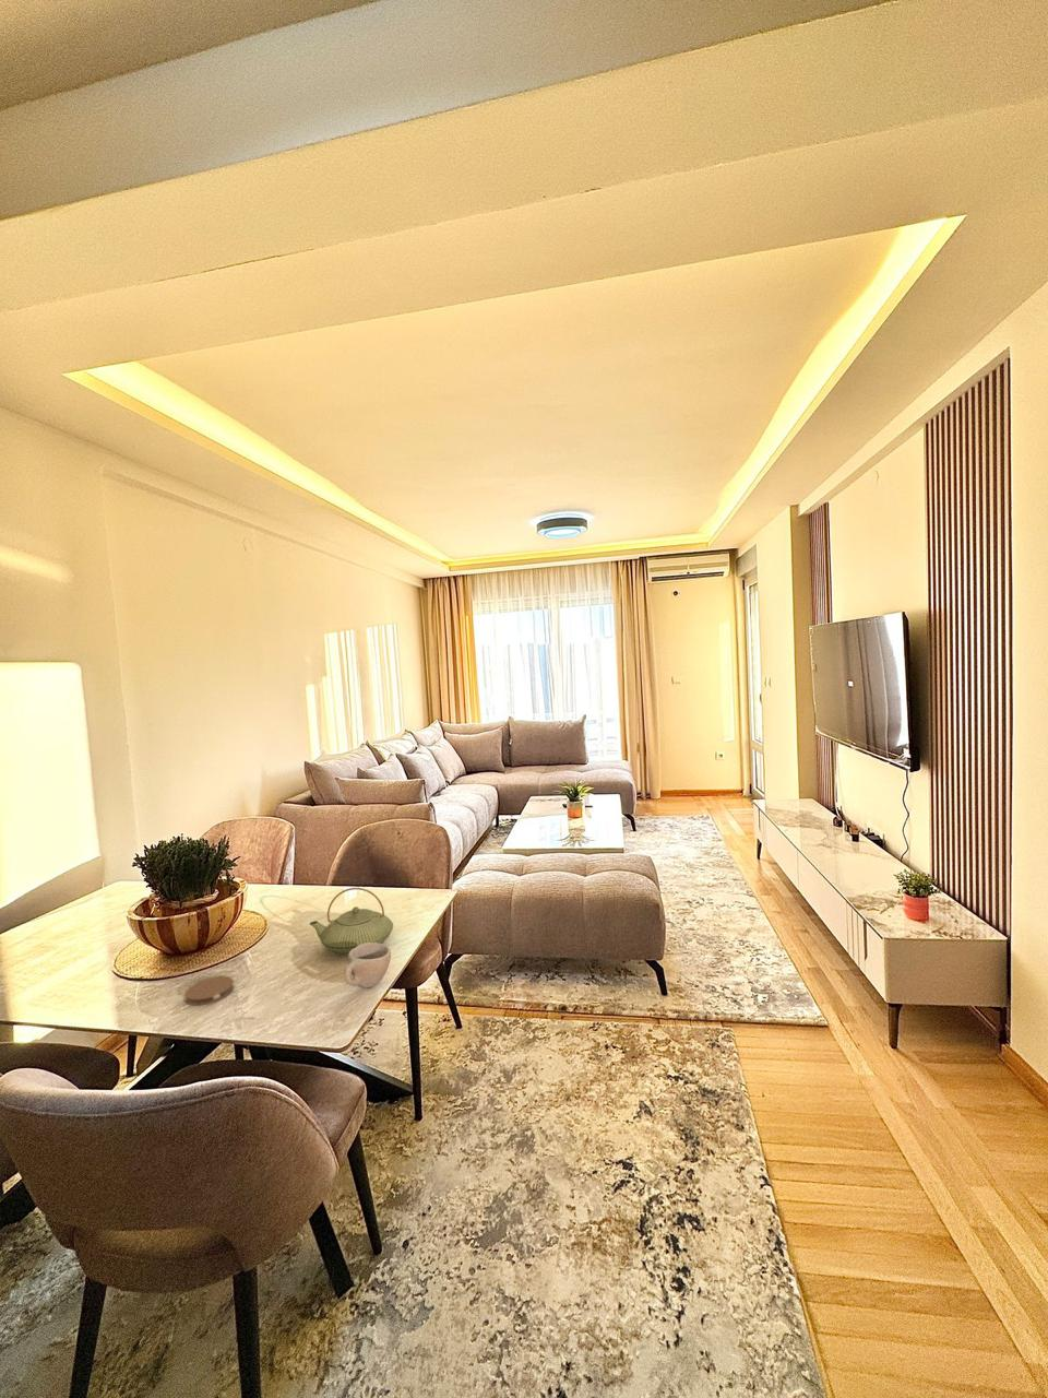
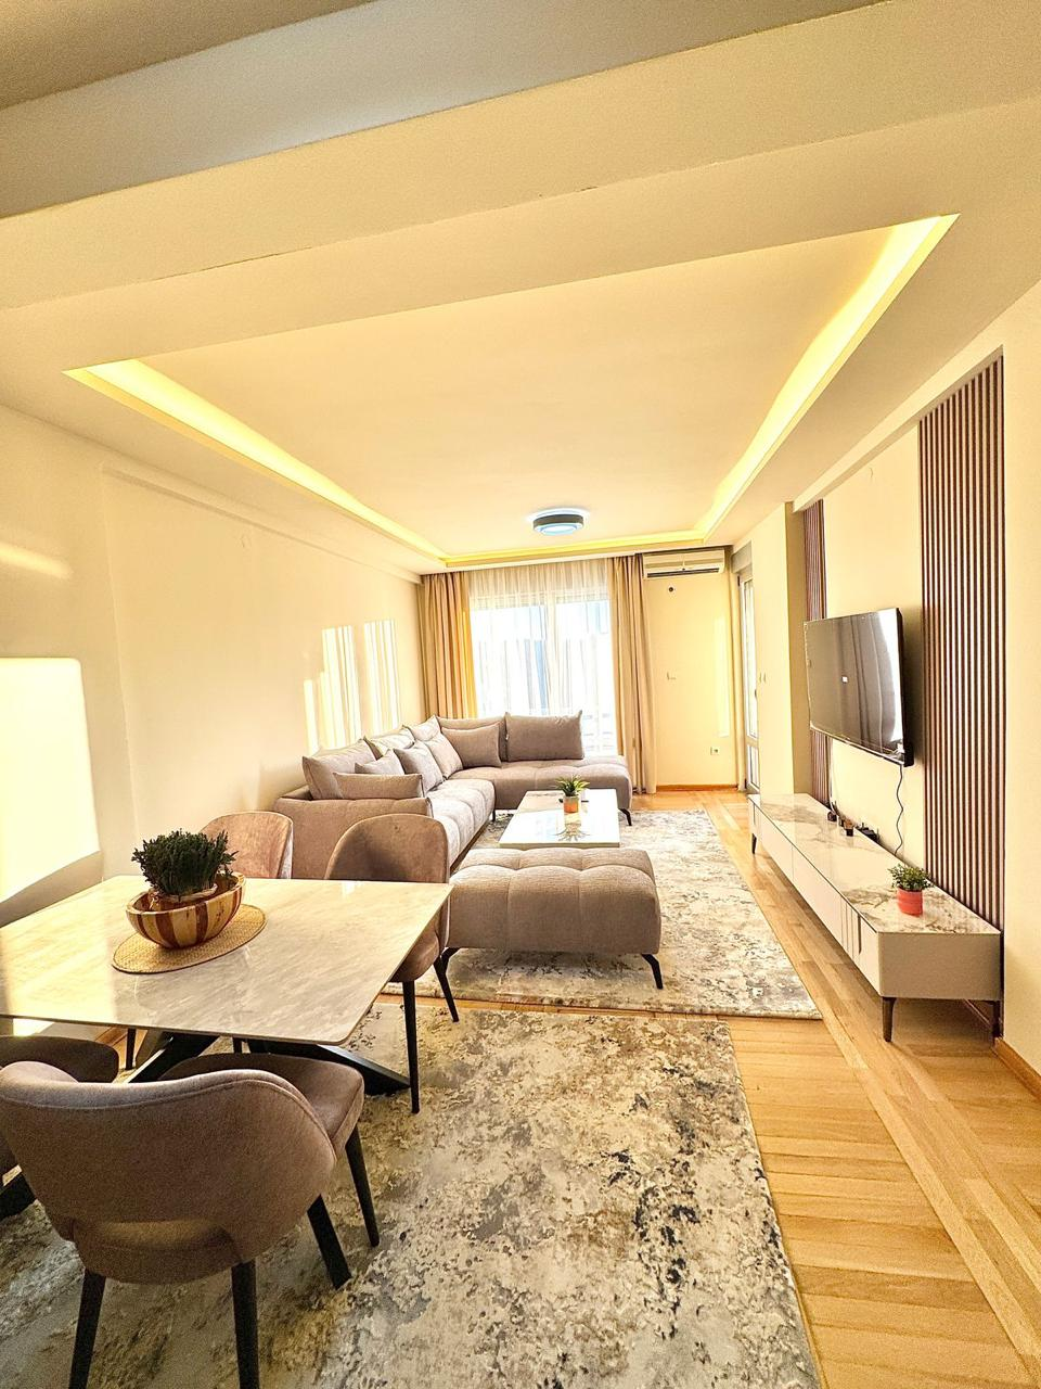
- cup (365, 970)
- coaster (209, 990)
- teapot (350, 915)
